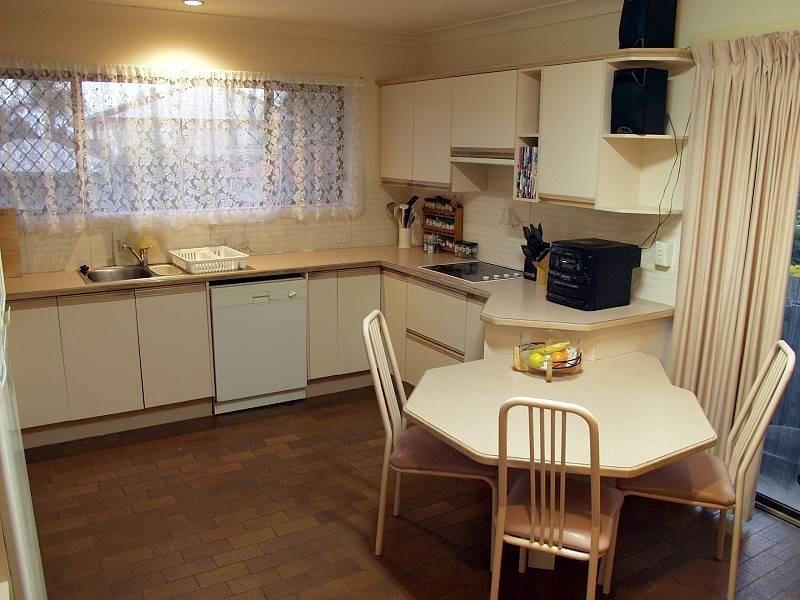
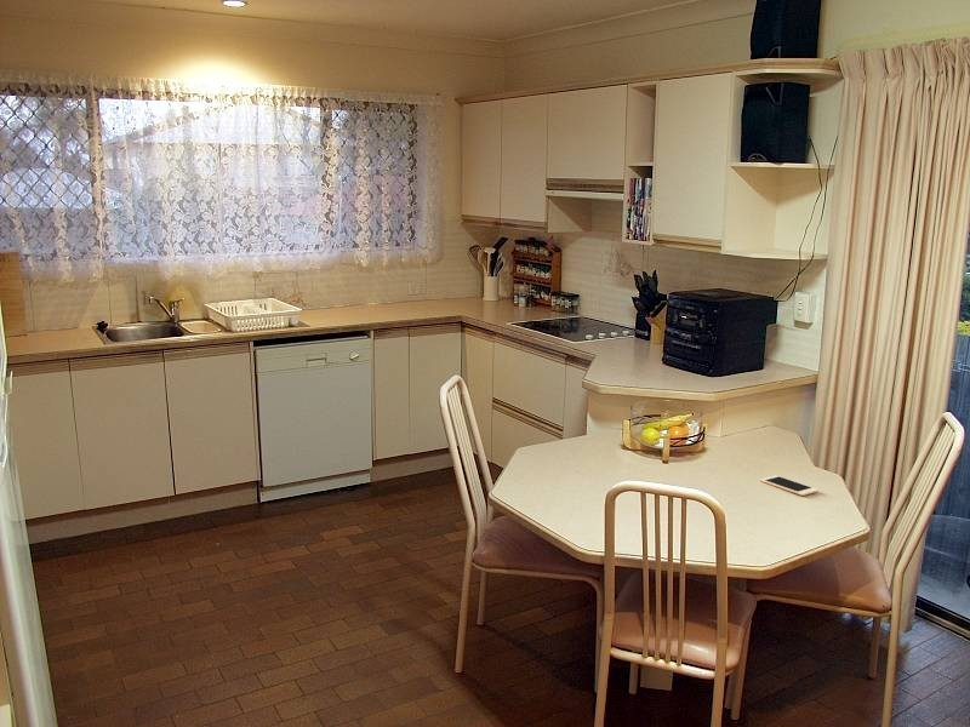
+ cell phone (788, 485)
